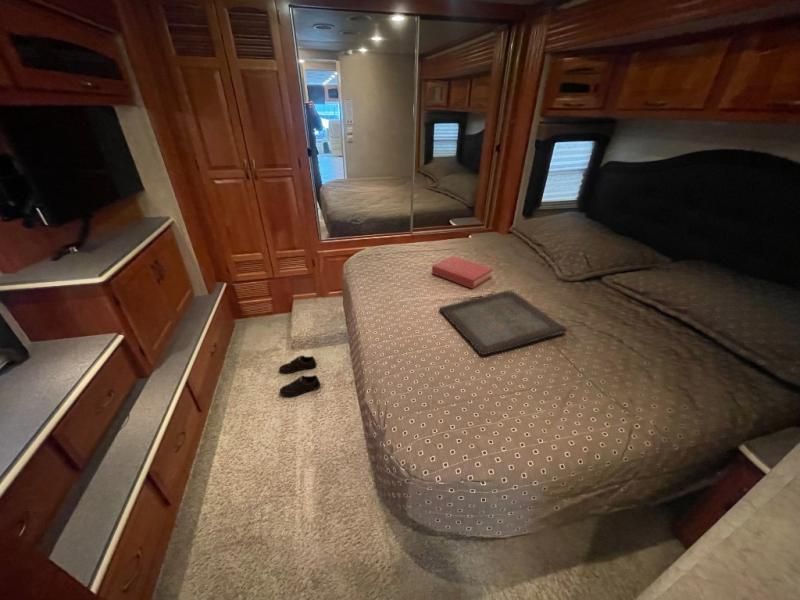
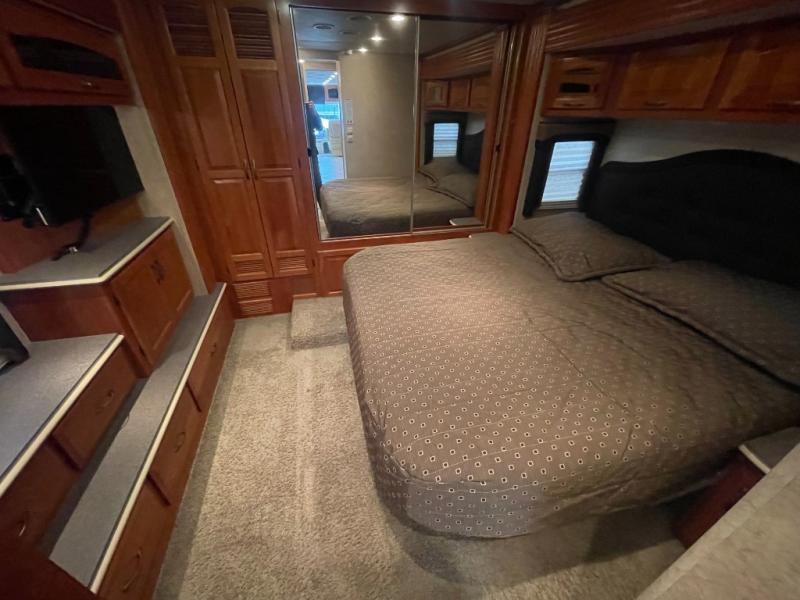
- serving tray (498, 317)
- hardback book (461, 271)
- shoe (298, 370)
